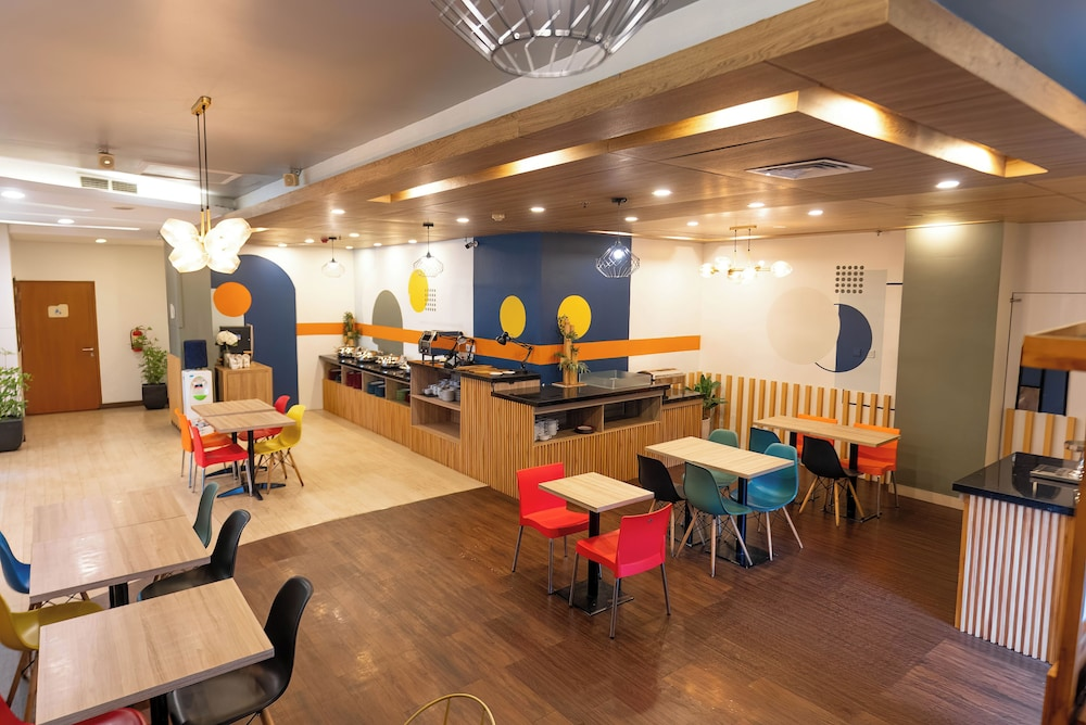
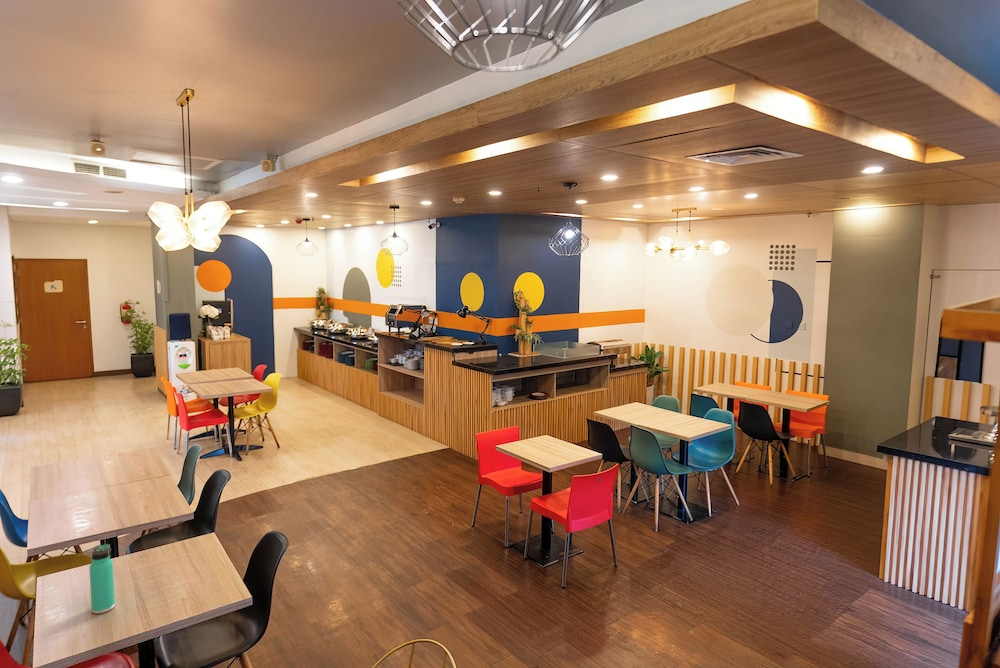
+ thermos bottle (101, 577)
